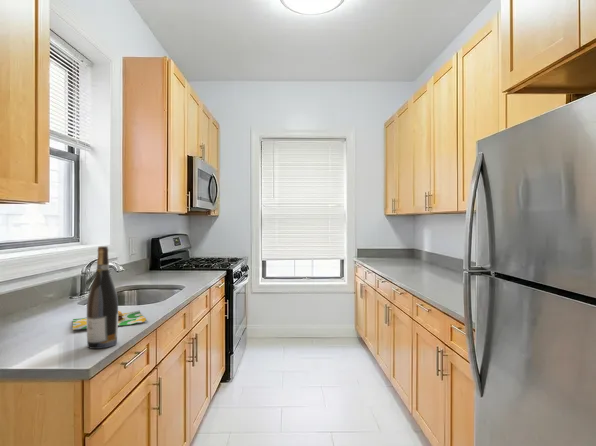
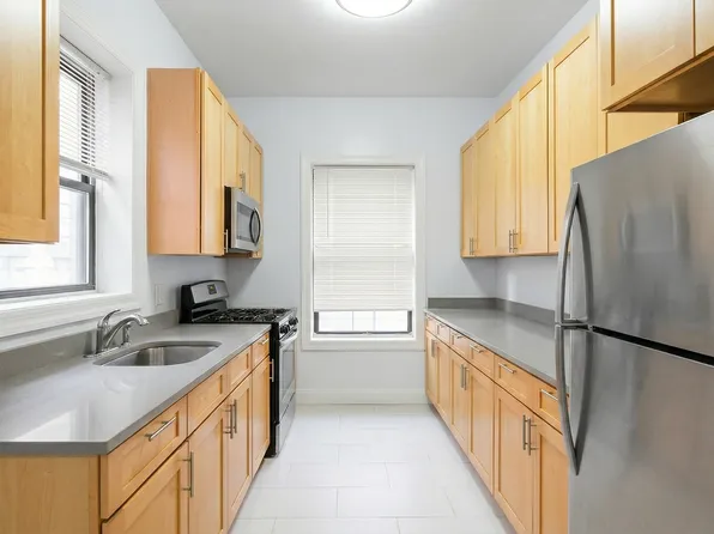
- wine bottle (102, 295)
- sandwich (118, 316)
